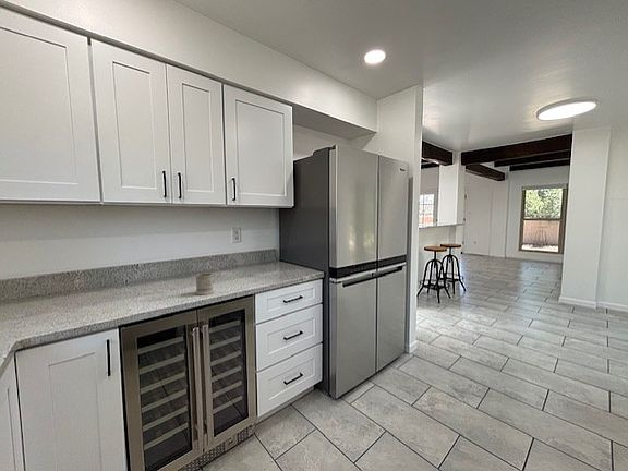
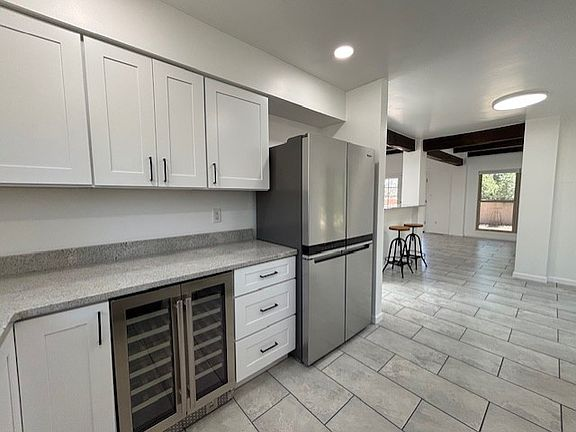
- mug (208, 280)
